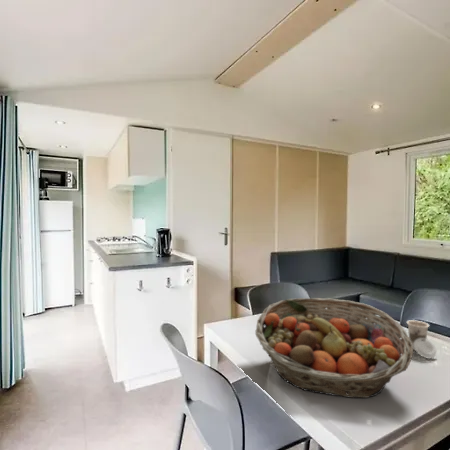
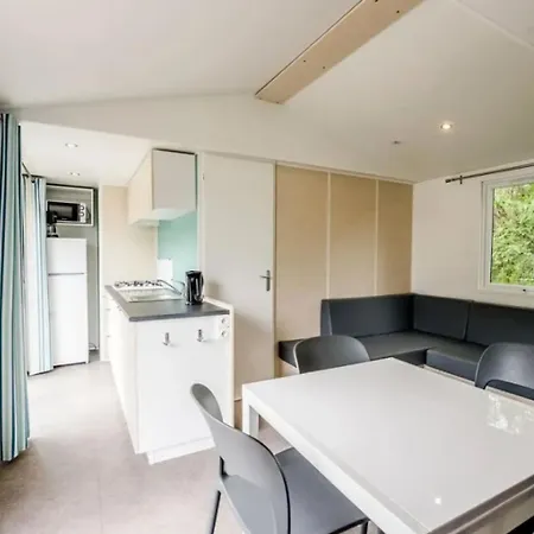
- fruit basket (327, 341)
- cup (420, 338)
